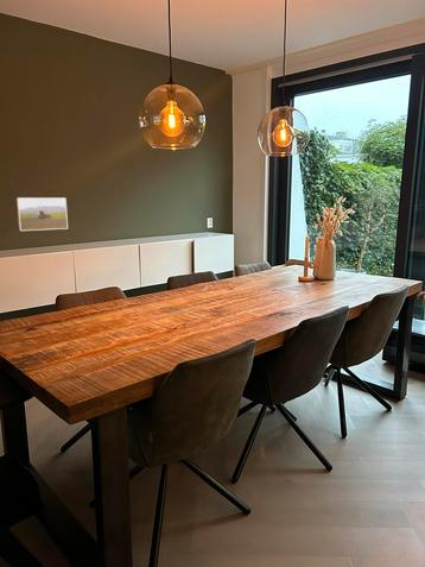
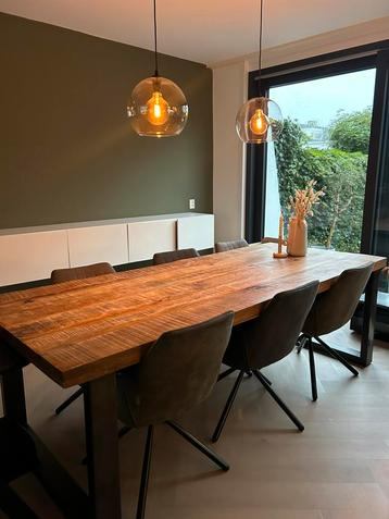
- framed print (43, 213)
